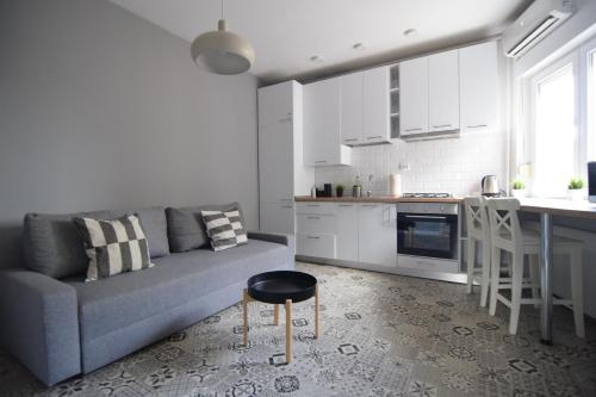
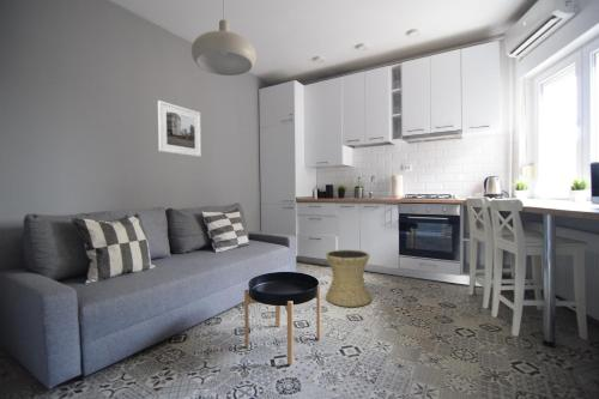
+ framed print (181, 131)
+ side table (347, 276)
